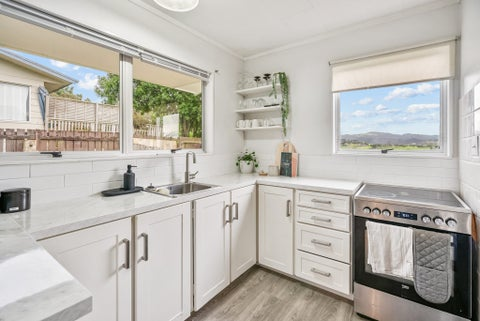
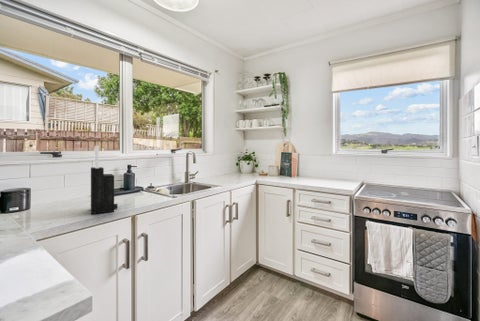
+ knife block (104, 178)
